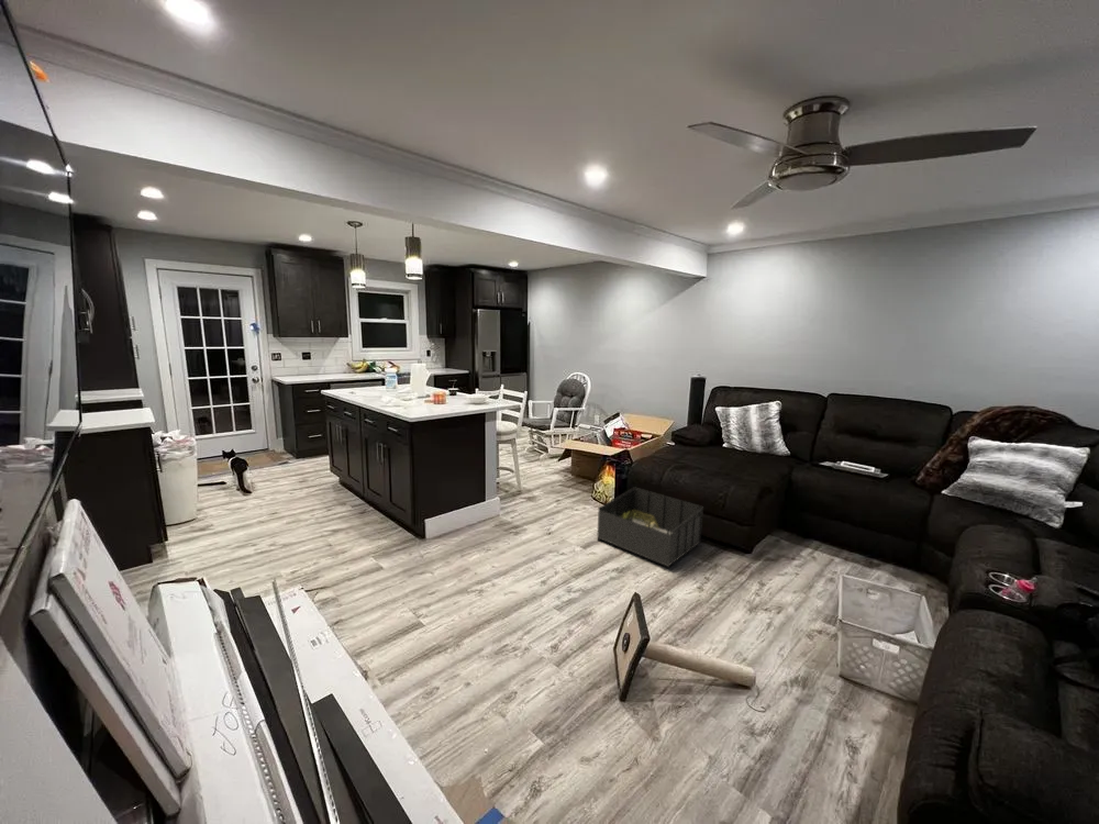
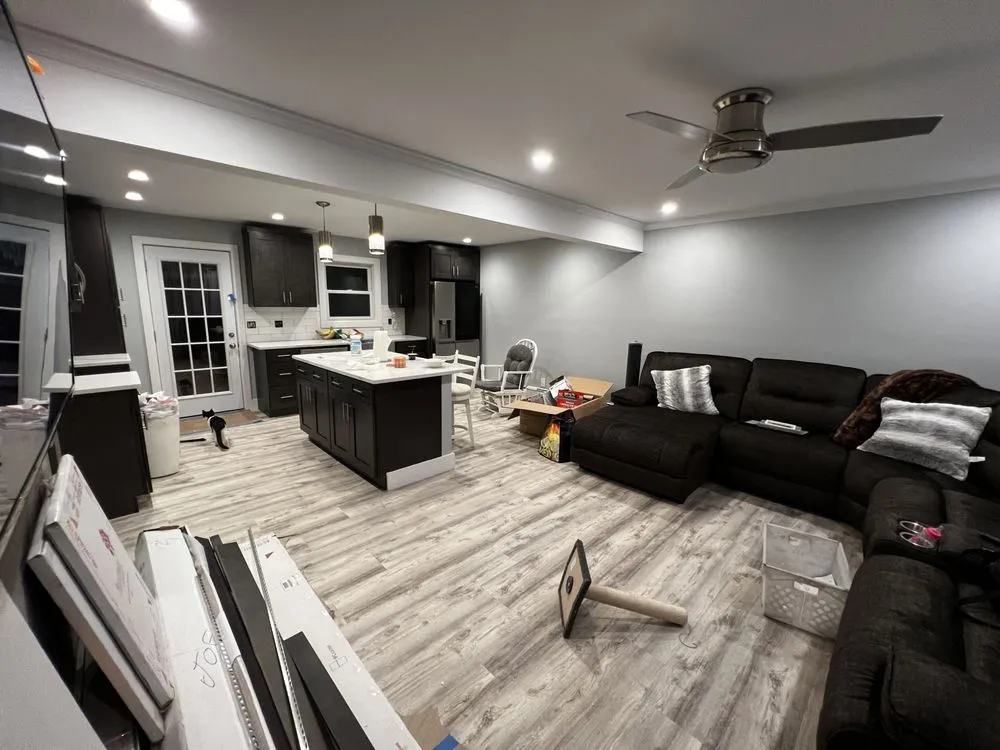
- storage bin (650, 523)
